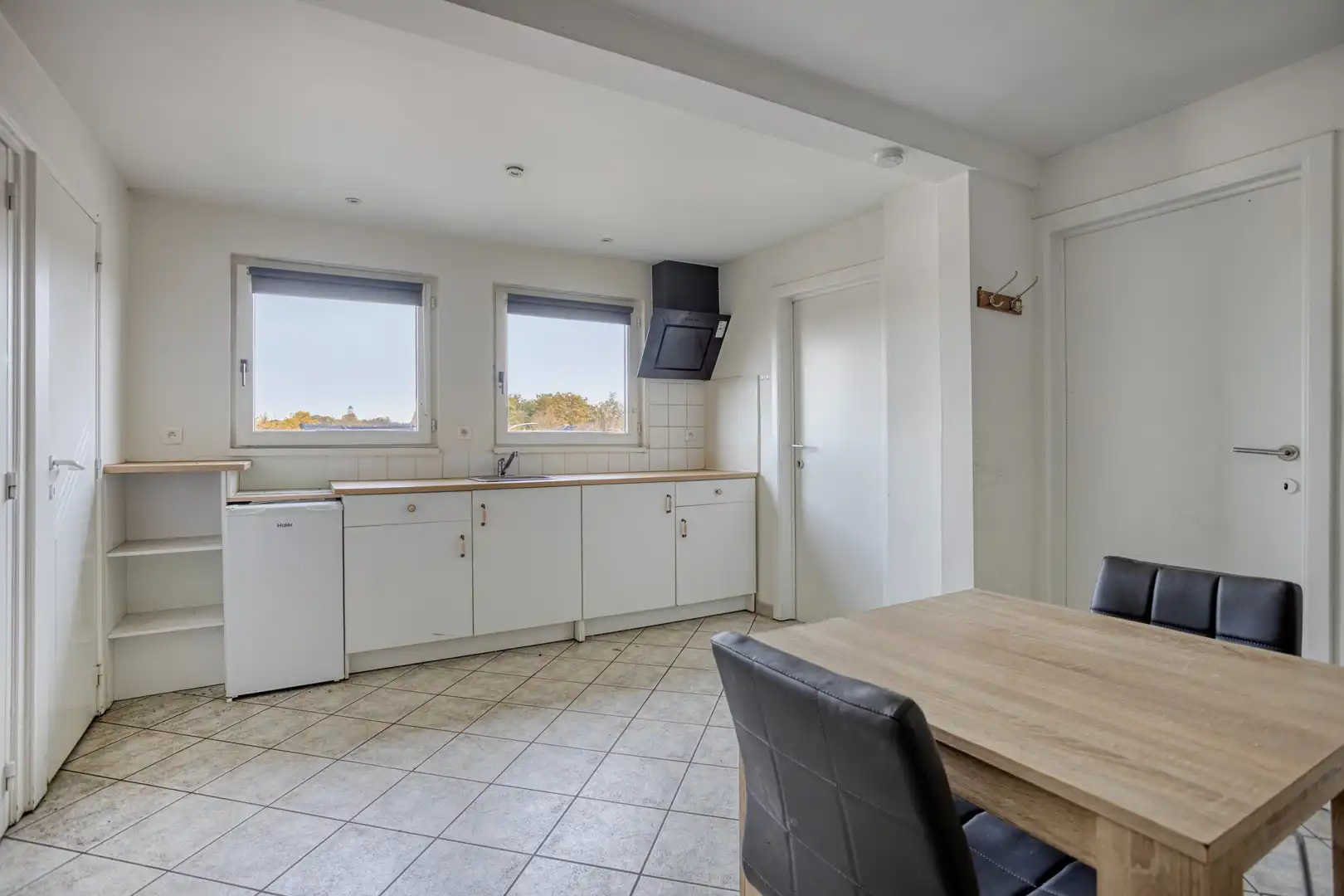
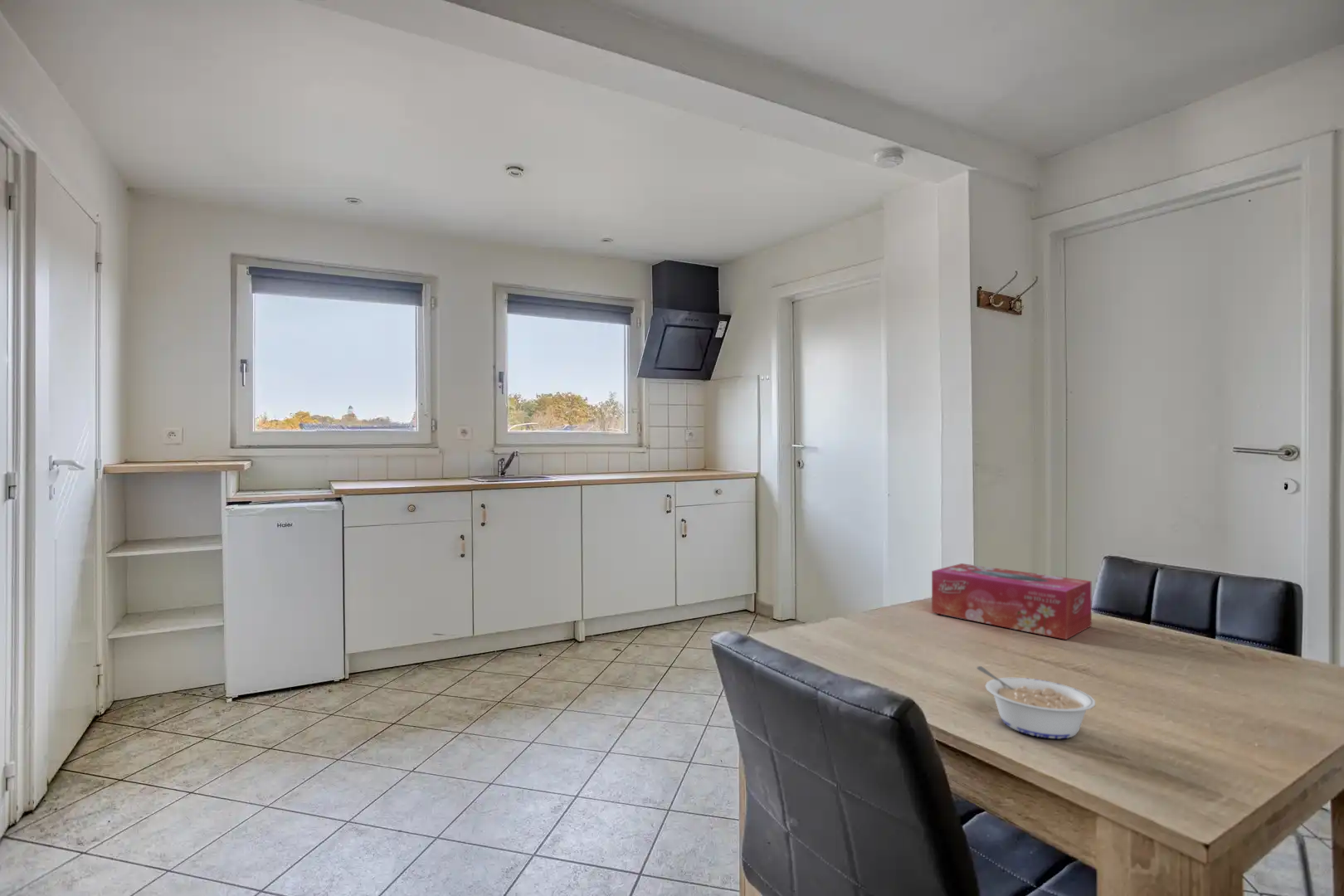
+ tissue box (1008, 597)
+ legume (1034, 705)
